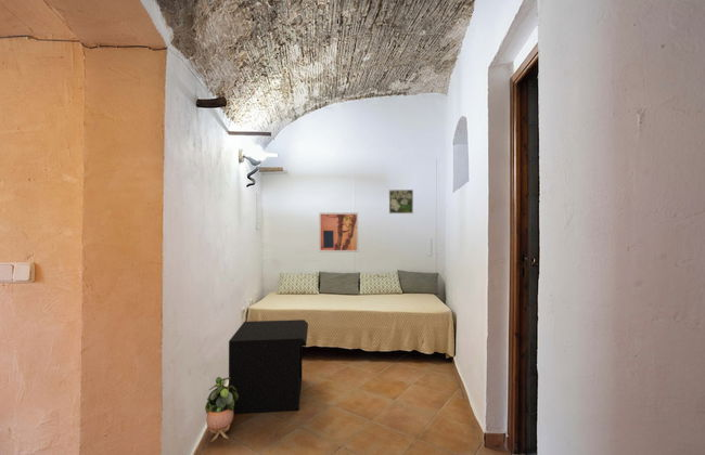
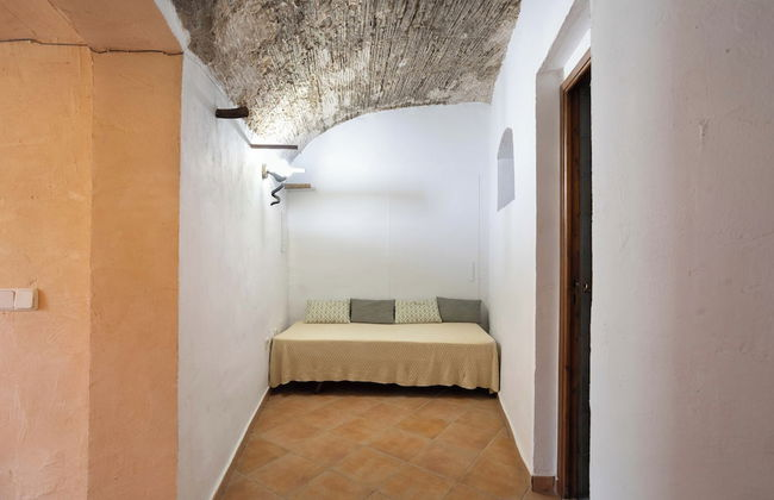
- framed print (400, 202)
- nightstand (272, 361)
- potted plant (221, 405)
- wall art (338, 232)
